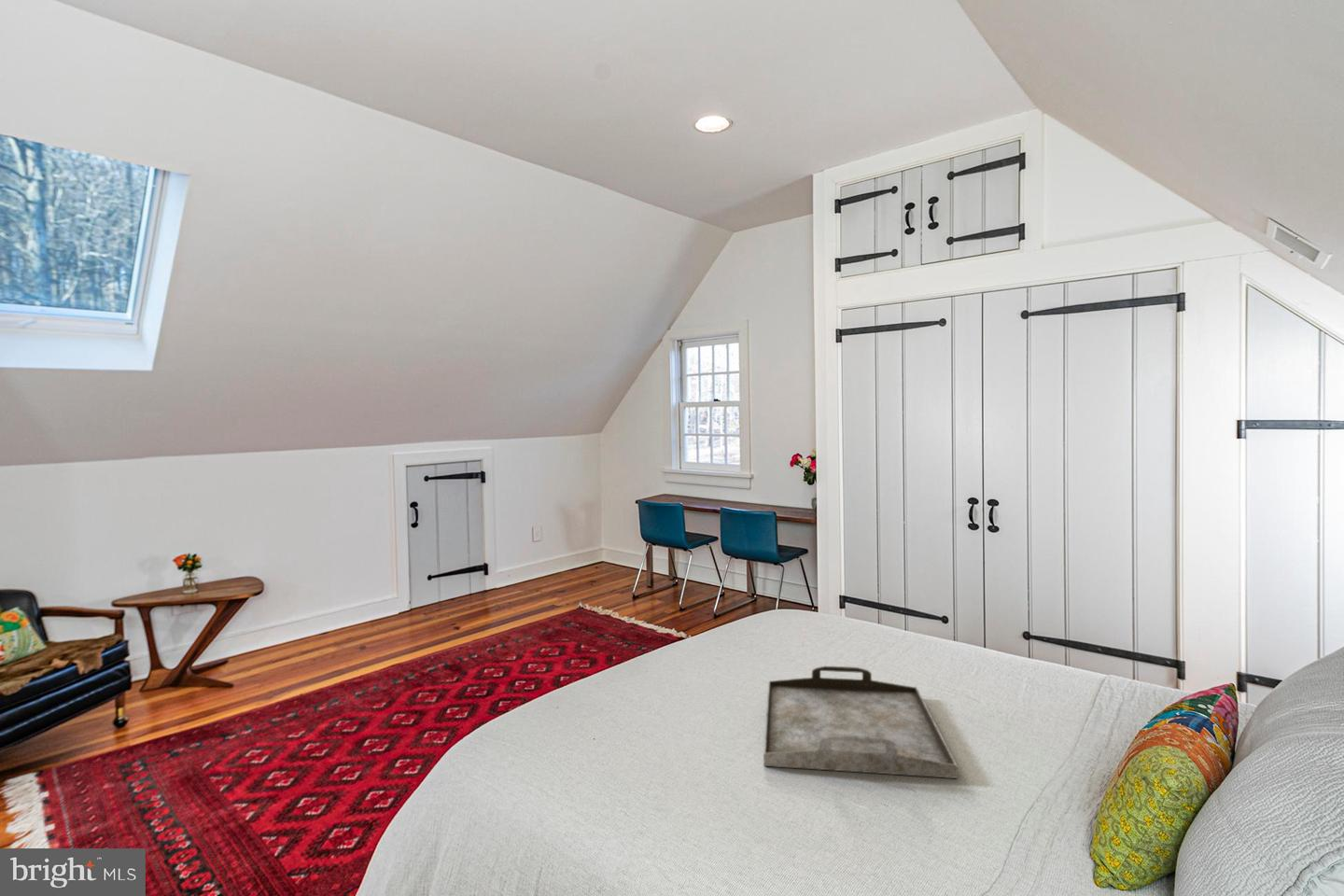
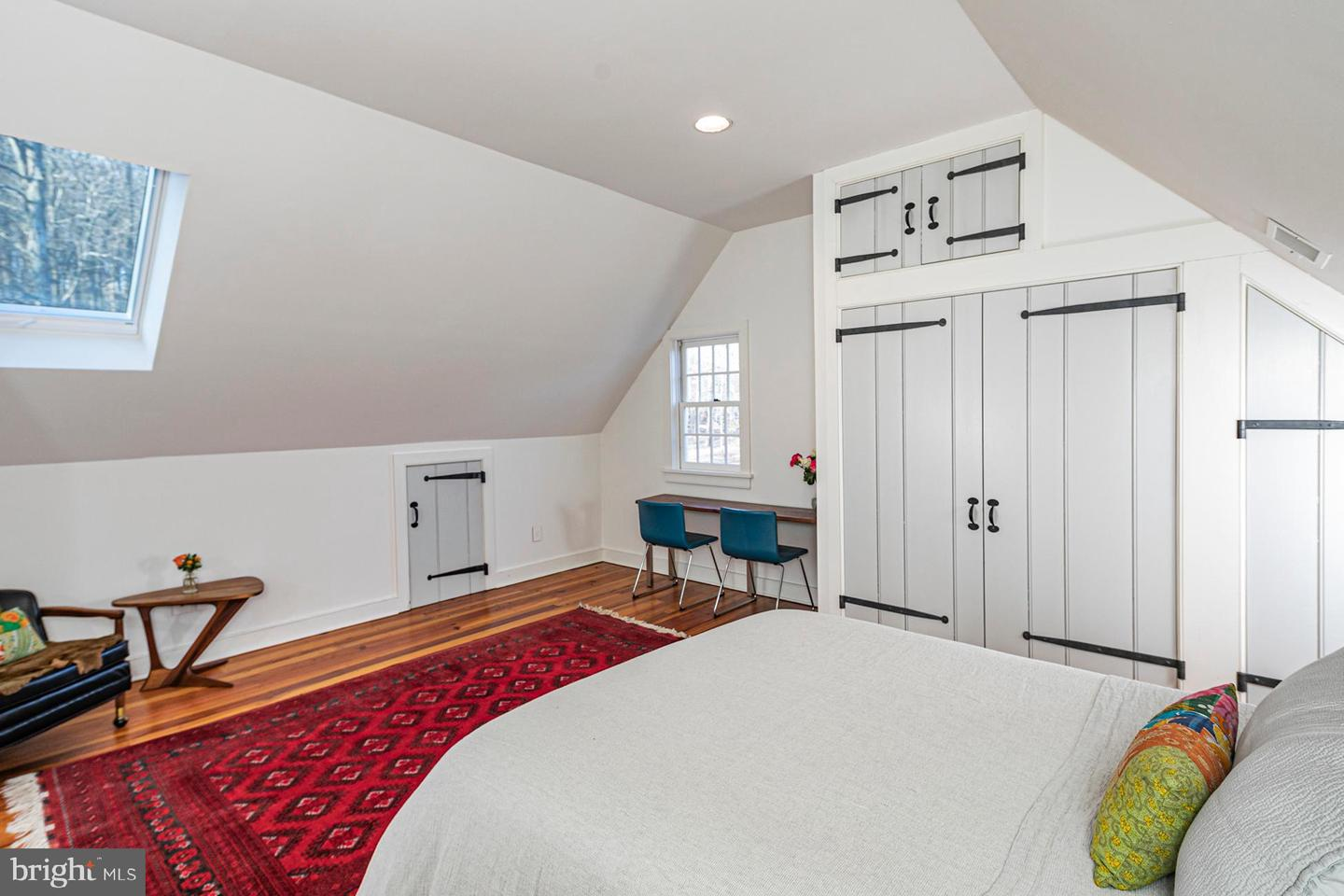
- serving tray (848, 712)
